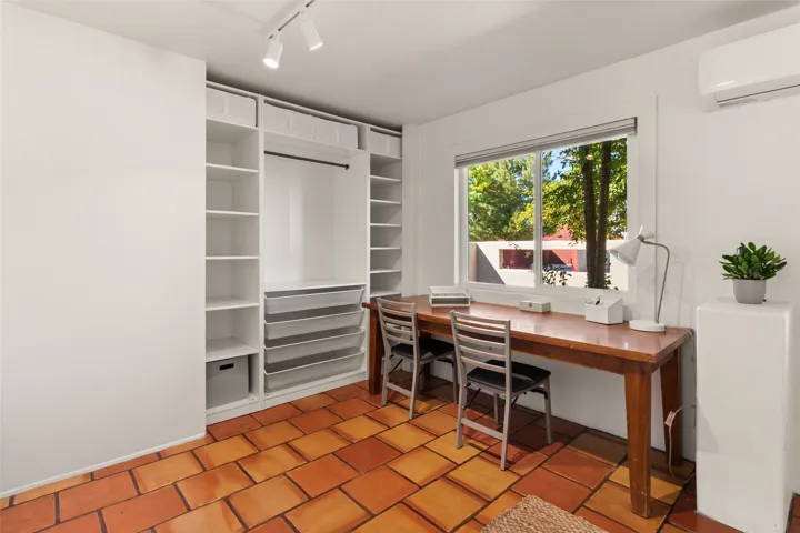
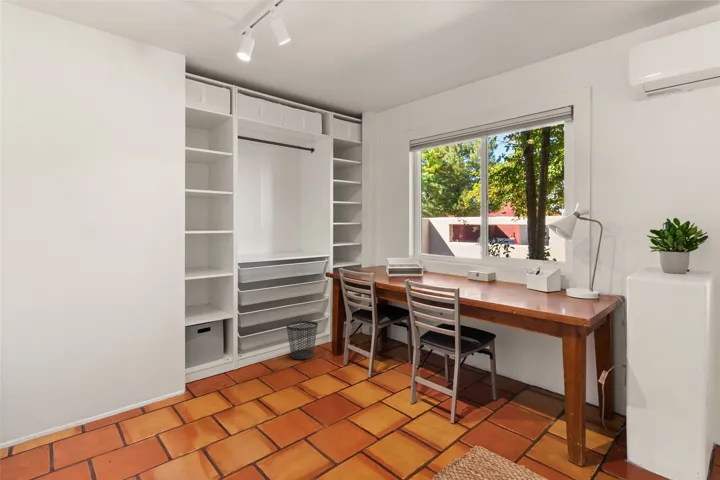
+ wastebasket (302, 340)
